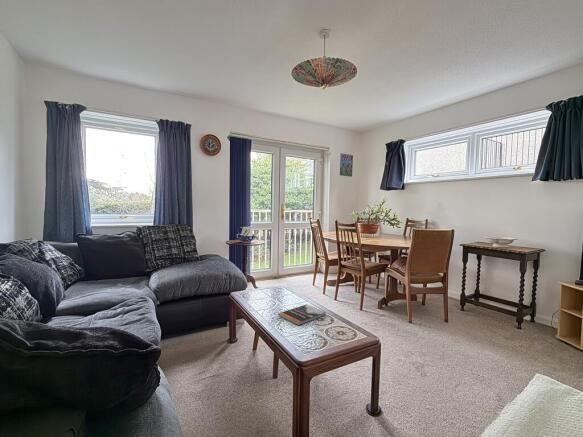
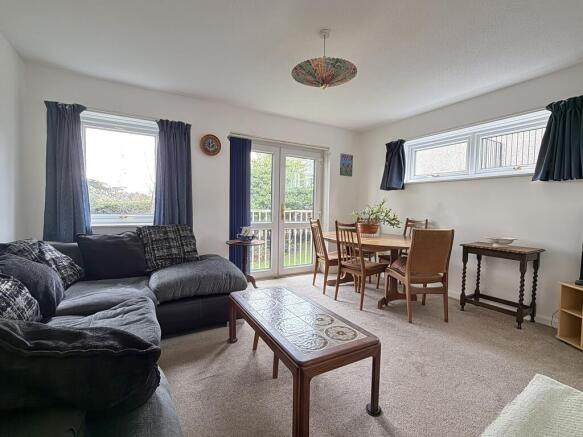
- book (302, 313)
